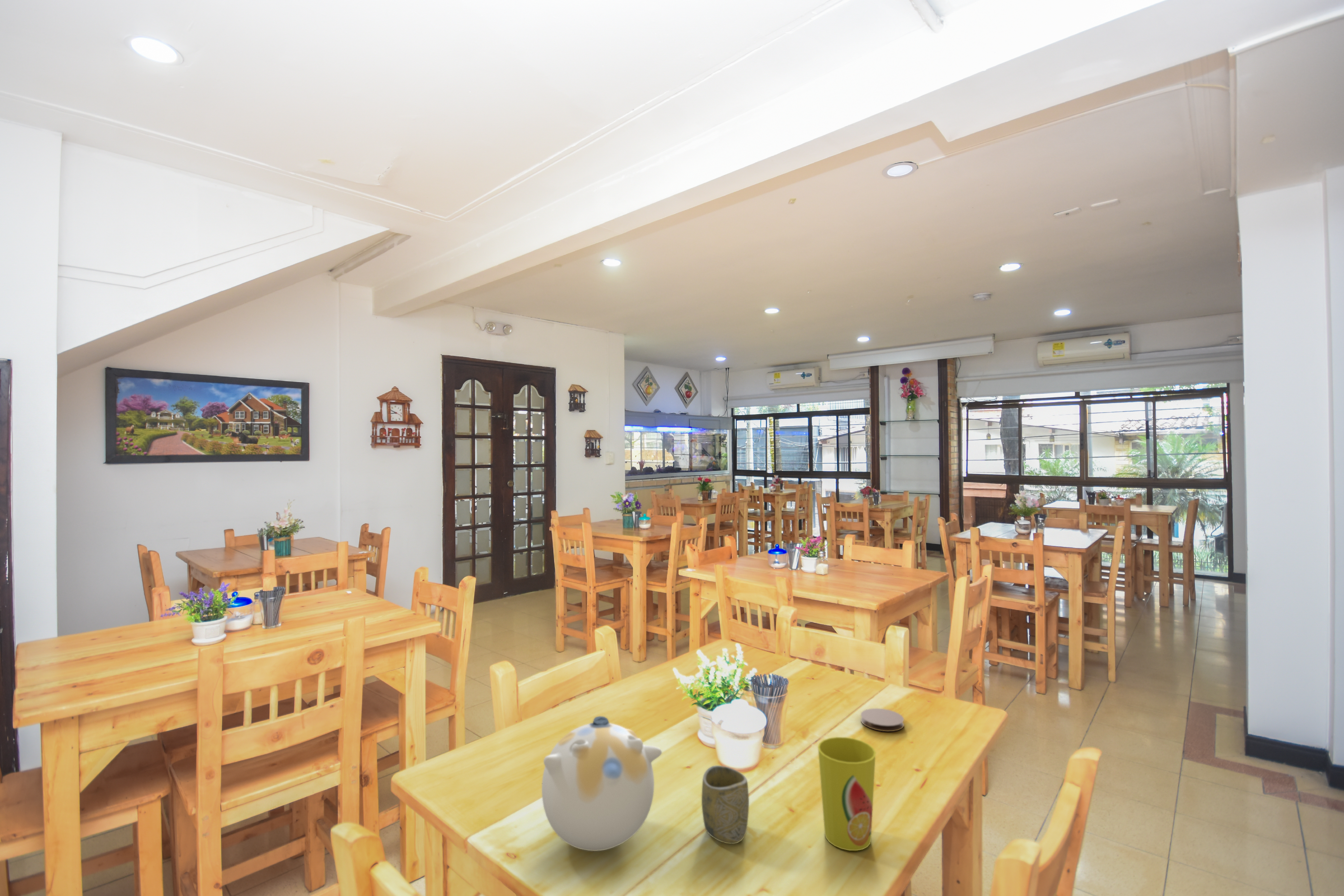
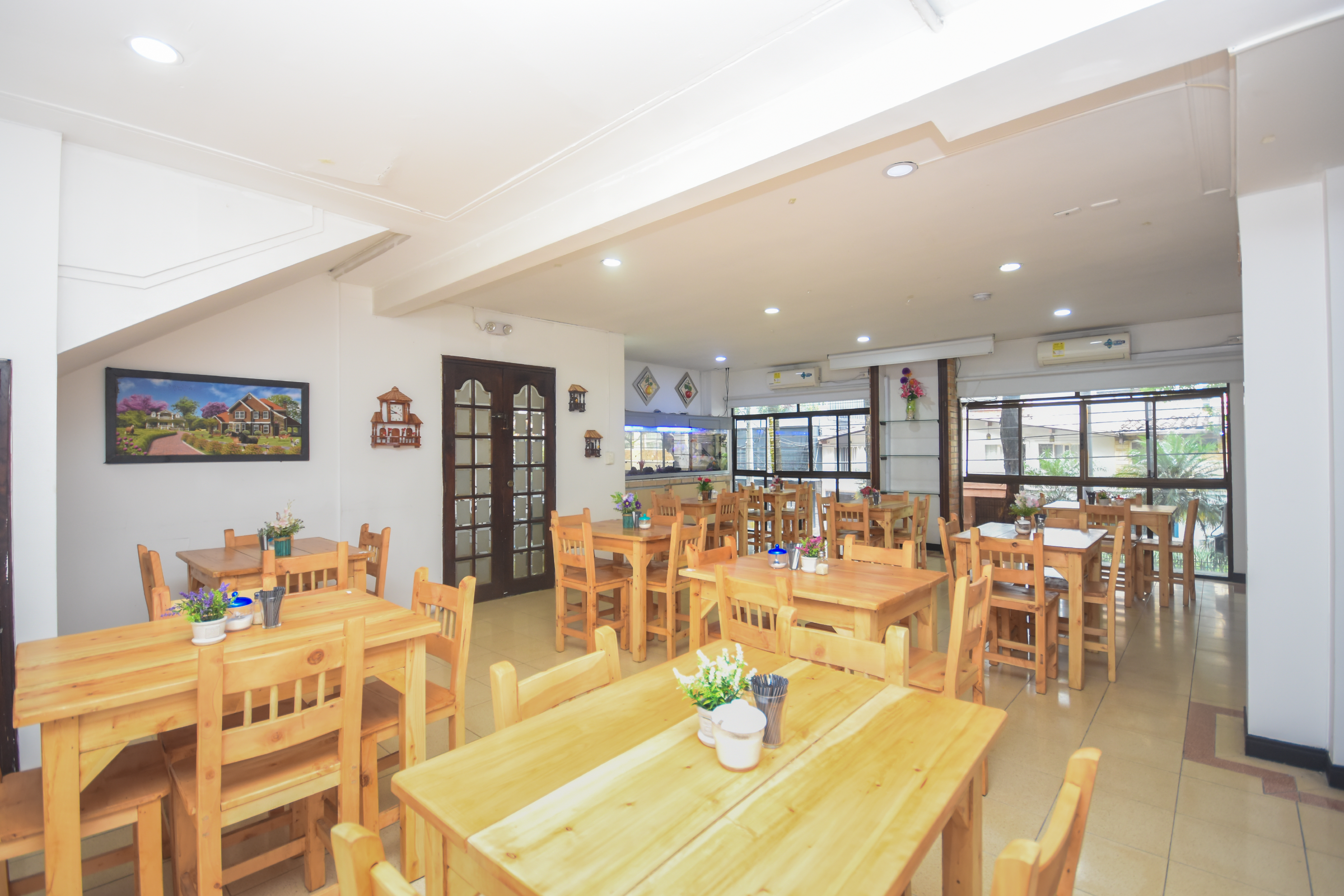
- cup (725, 804)
- coaster (882, 719)
- teapot (601, 782)
- cup (847, 793)
